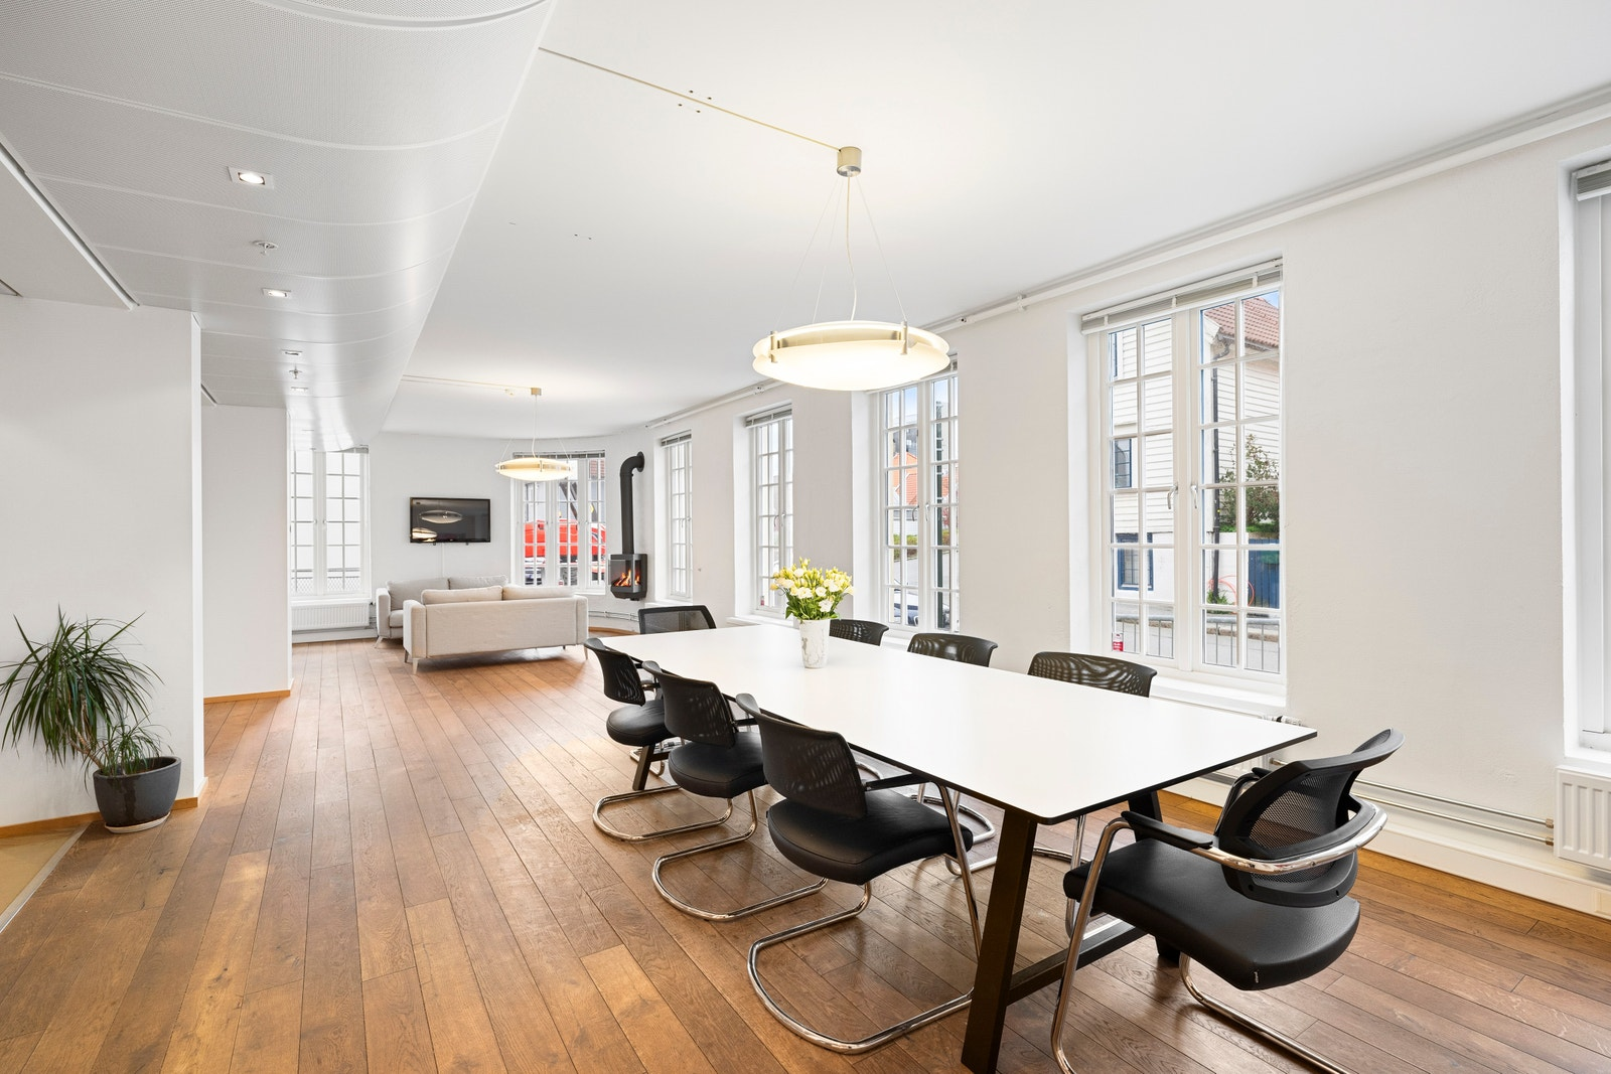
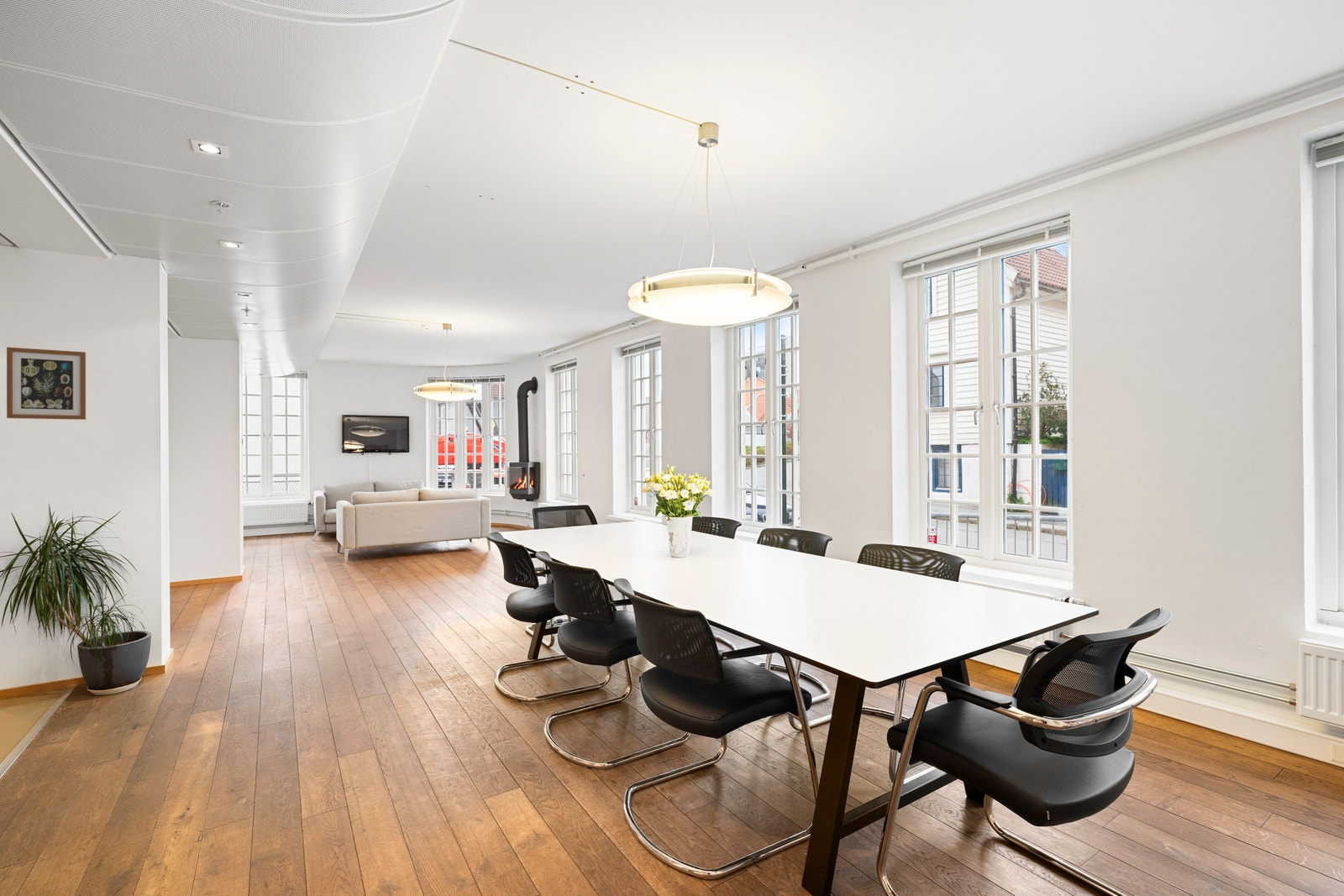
+ wall art (47, 384)
